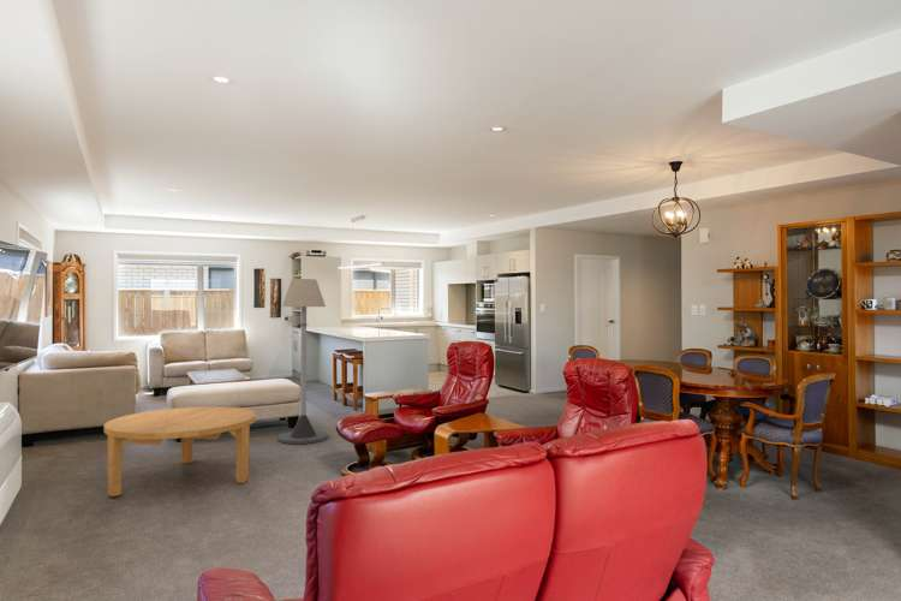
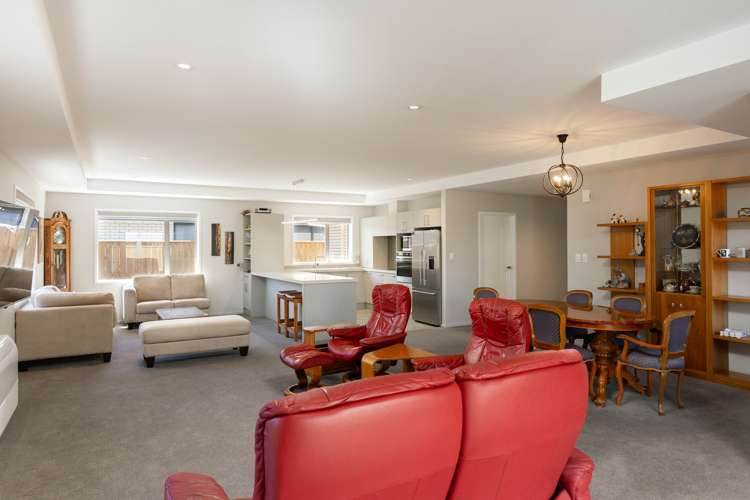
- coffee table (183, 448)
- floor lamp (303, 358)
